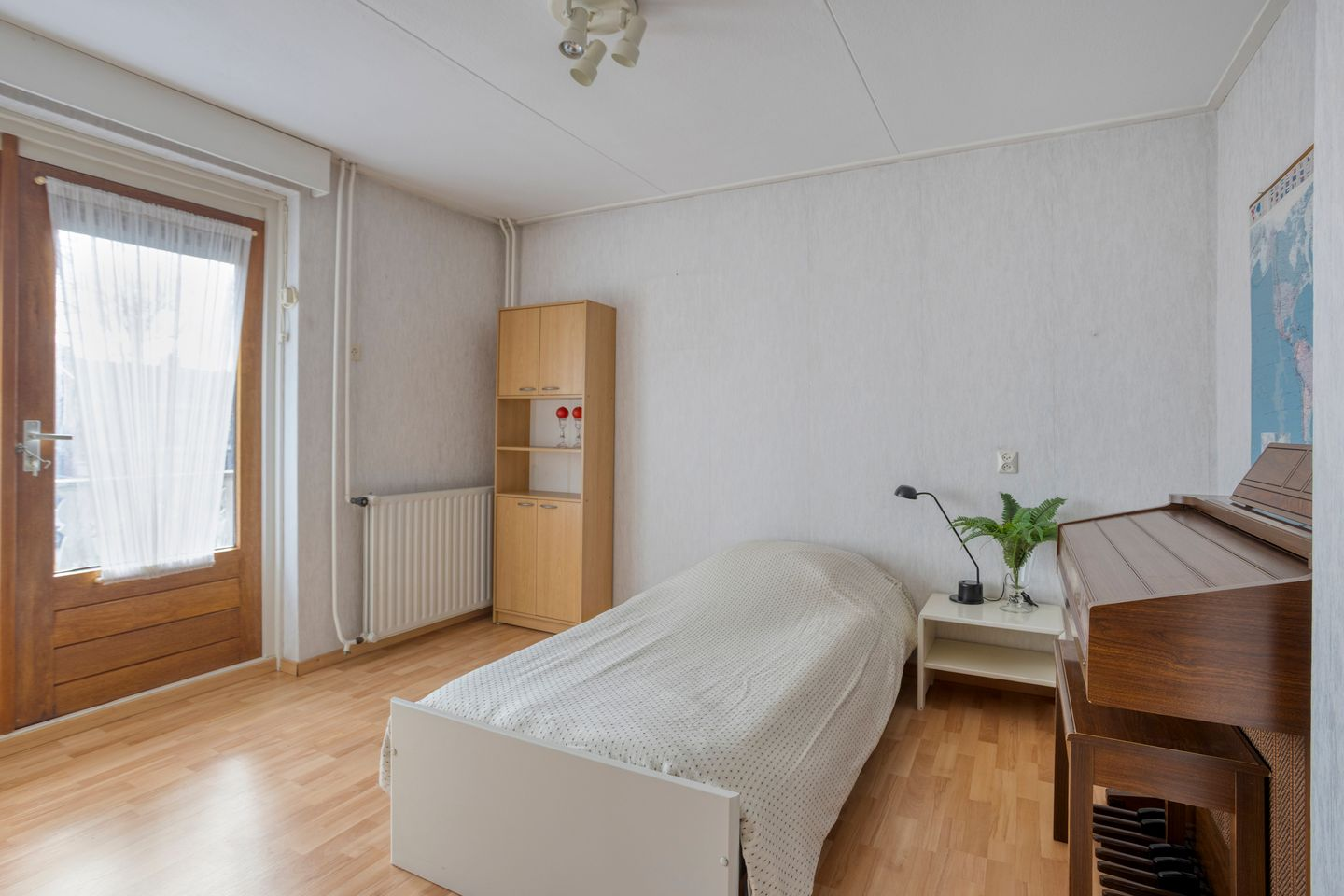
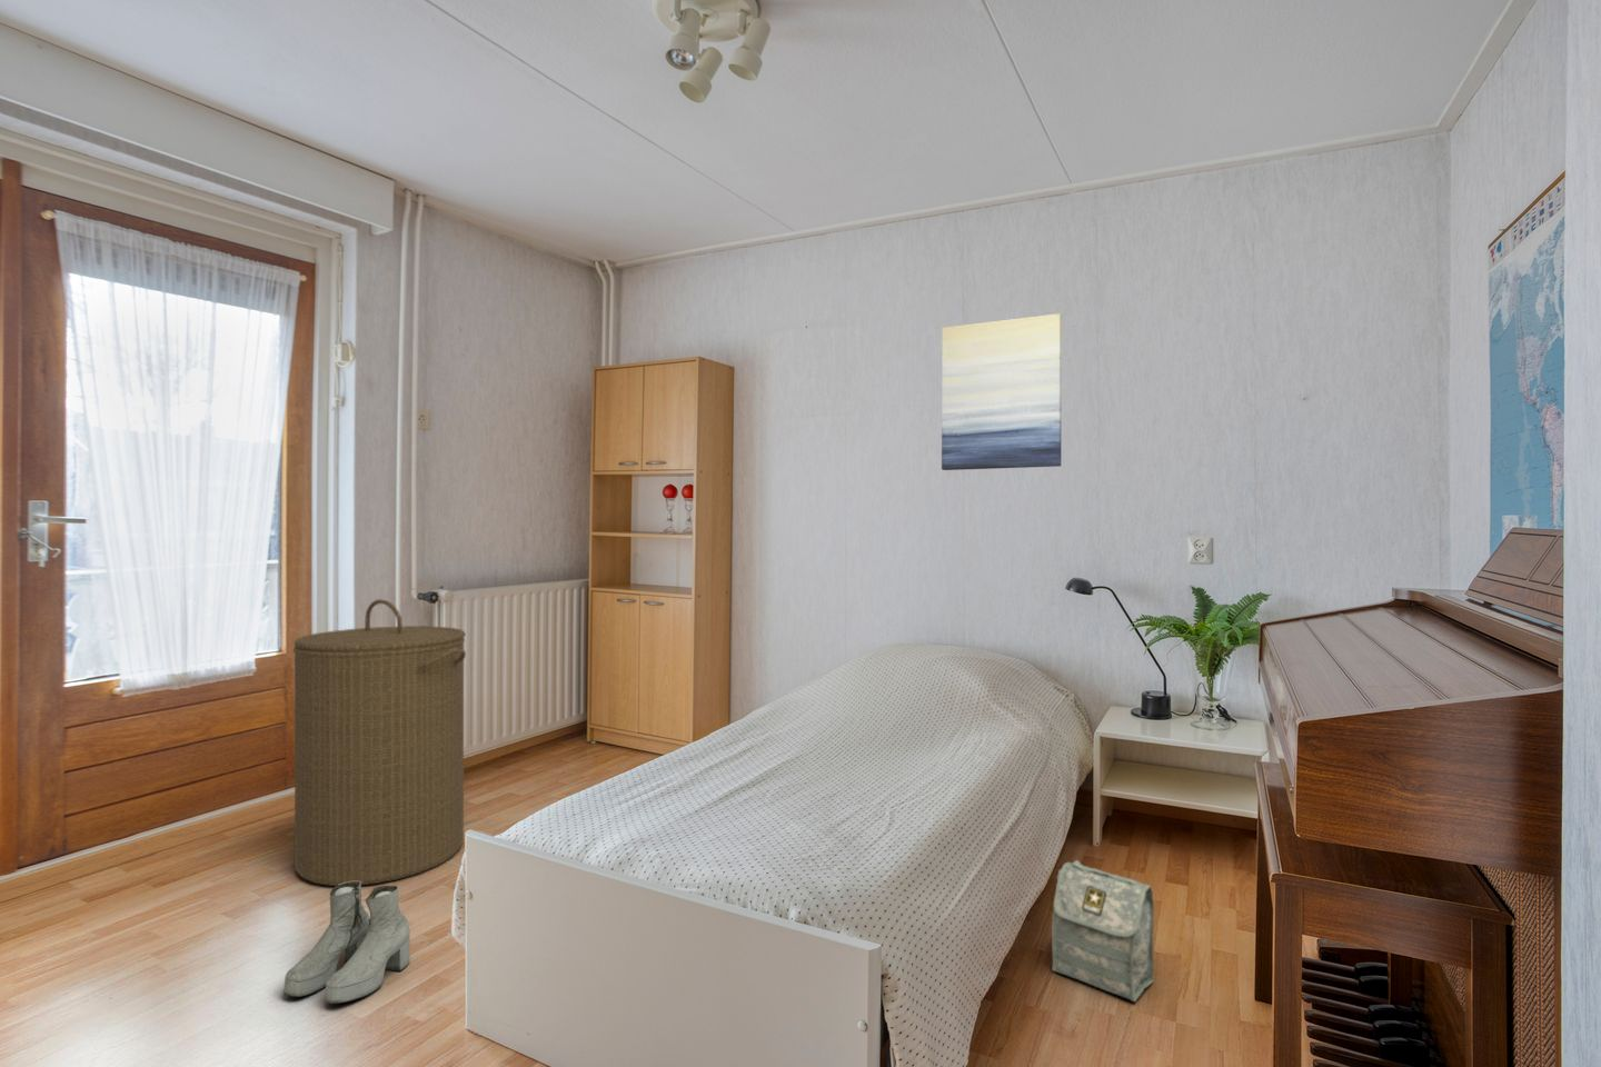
+ wall art (999, 394)
+ boots (350, 937)
+ laundry hamper (382, 726)
+ bag (1102, 924)
